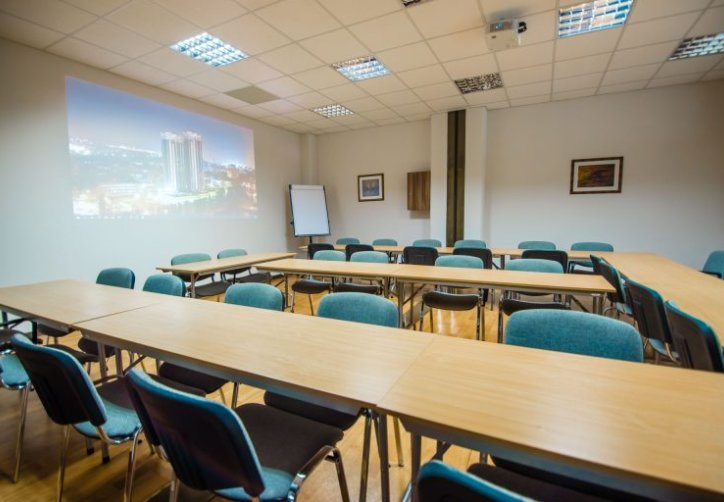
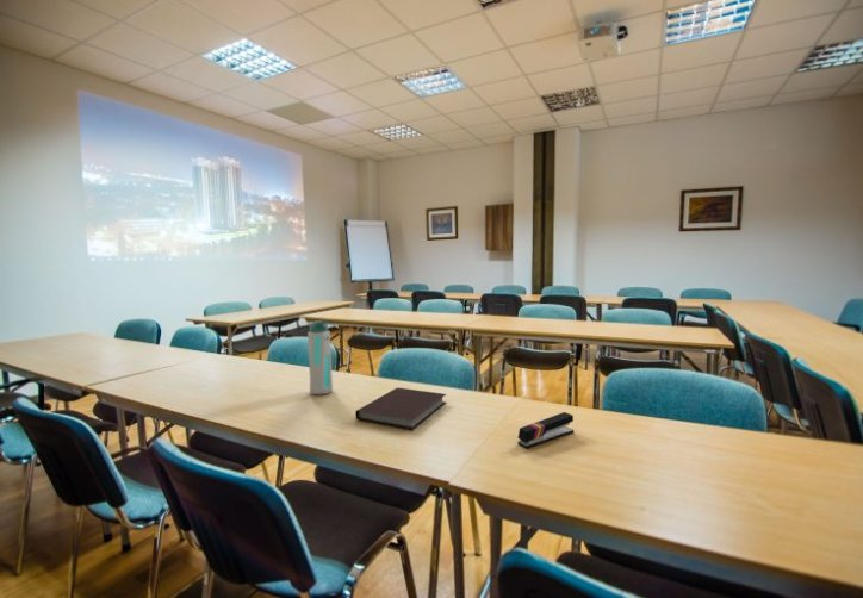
+ notebook (403, 405)
+ water bottle (321, 356)
+ stapler (546, 429)
